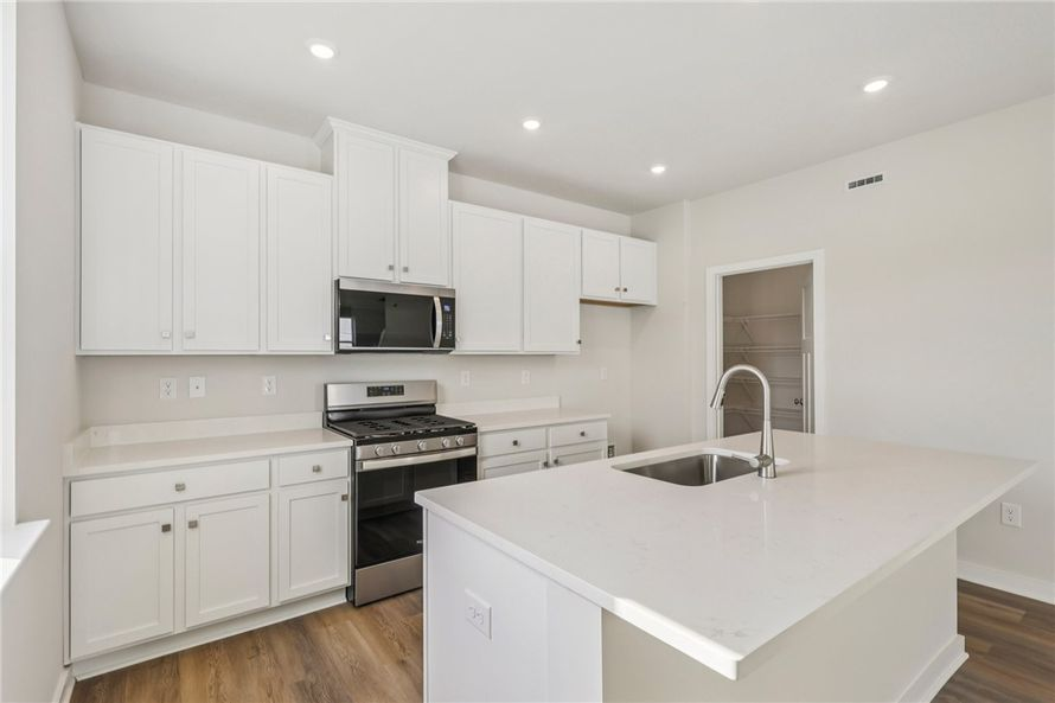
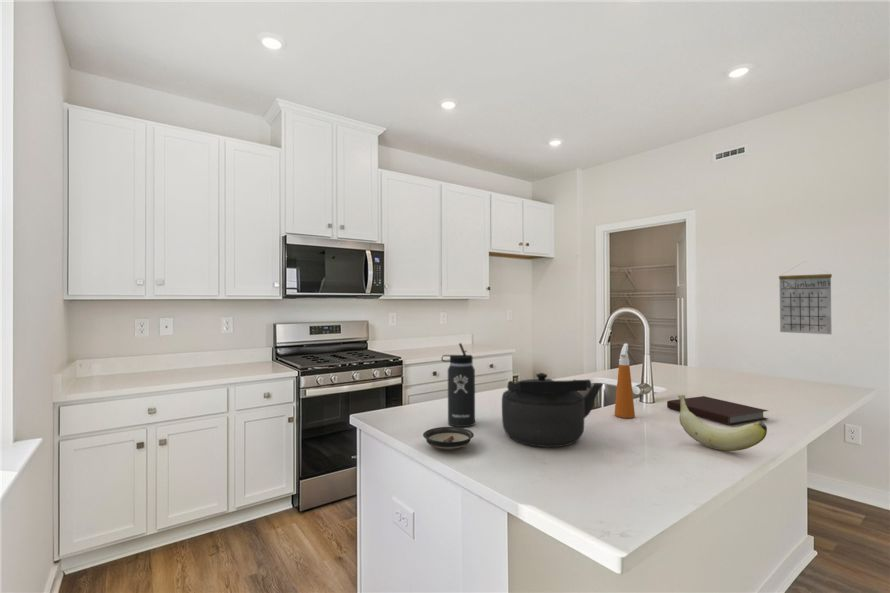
+ thermos bottle (458, 382)
+ calendar (804, 297)
+ saucer (448, 440)
+ notebook (715, 409)
+ banana (718, 428)
+ kettle (545, 404)
+ spray bottle (625, 379)
